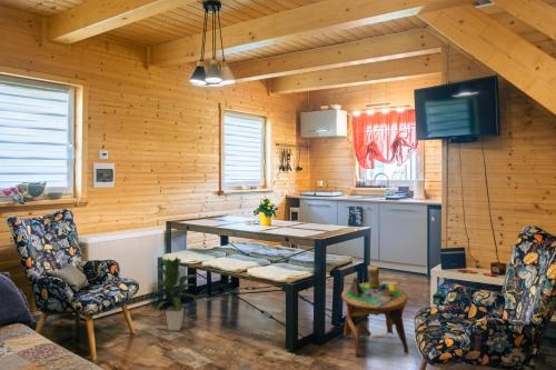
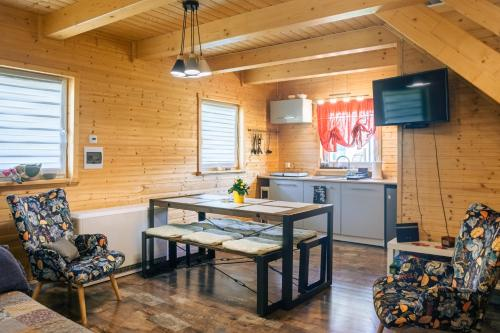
- side table (374, 307)
- indoor plant (172, 291)
